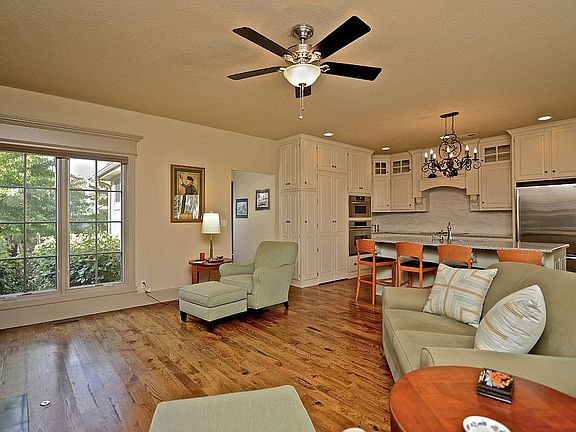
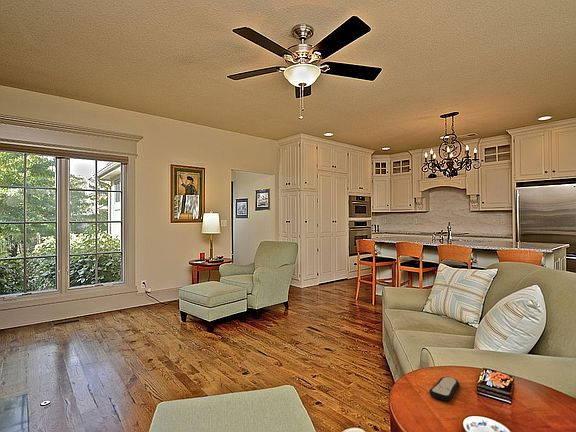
+ remote control (445, 387)
